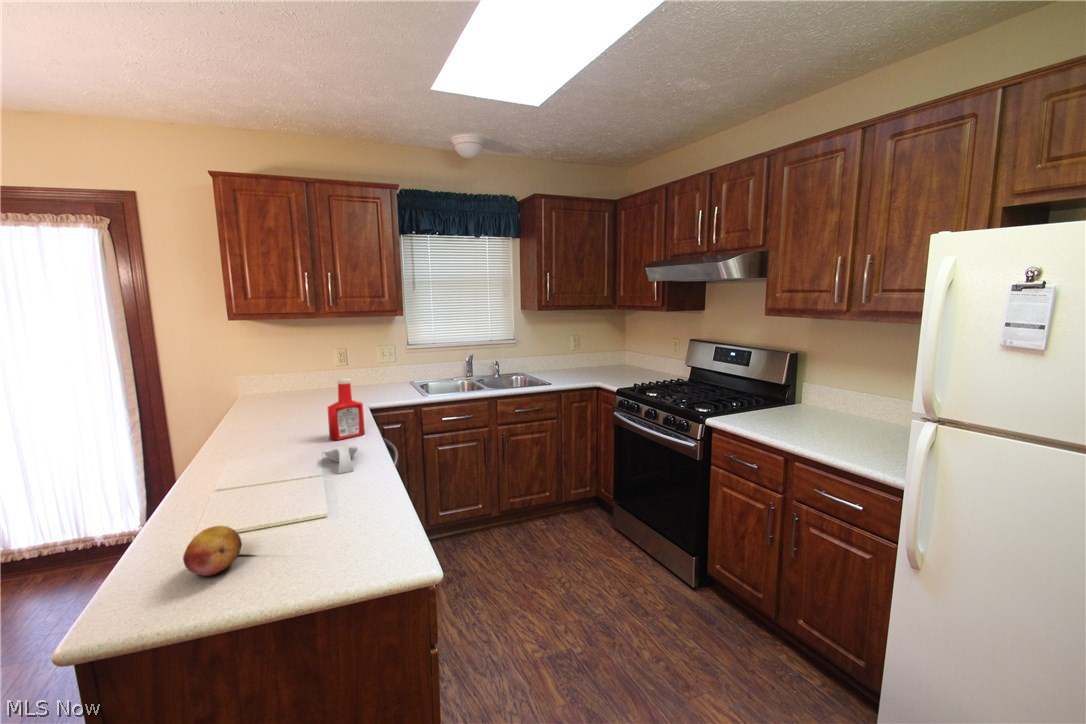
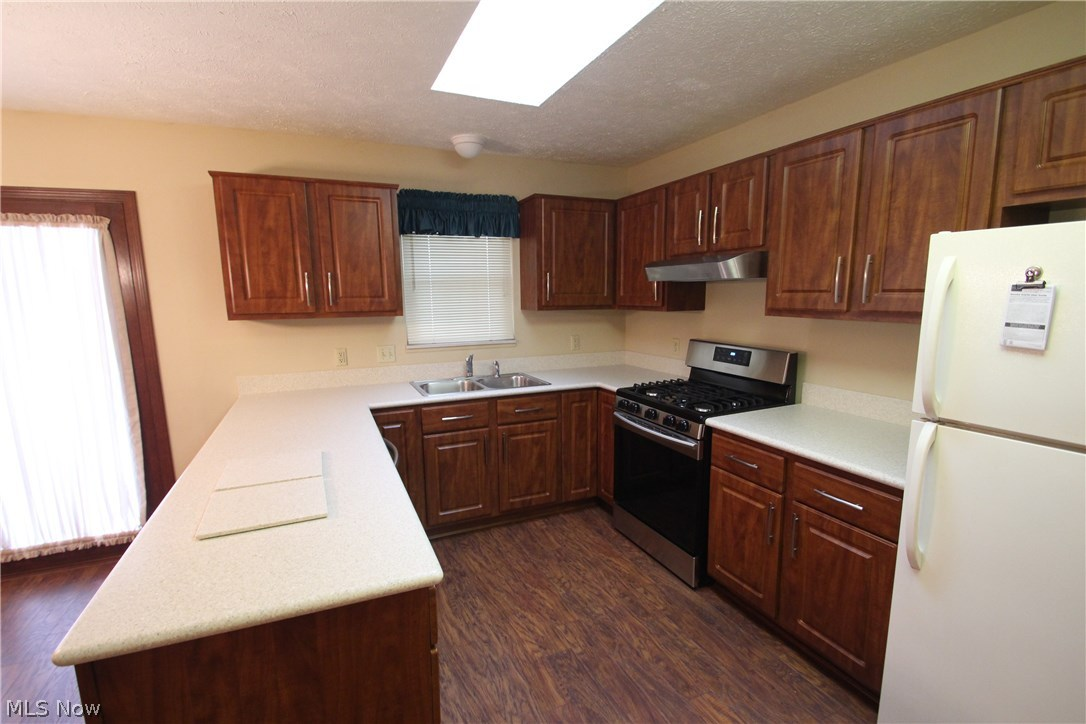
- soap bottle (345, 407)
- spoon rest (342, 454)
- fruit (214, 547)
